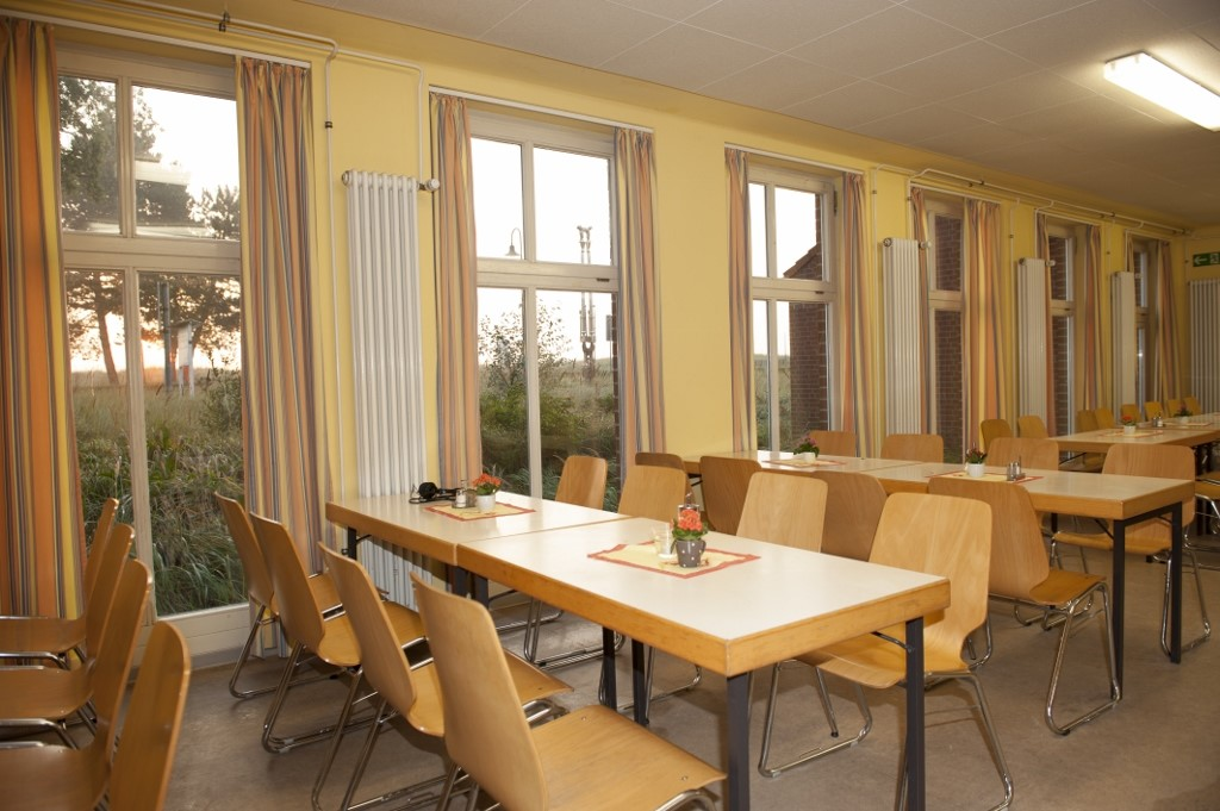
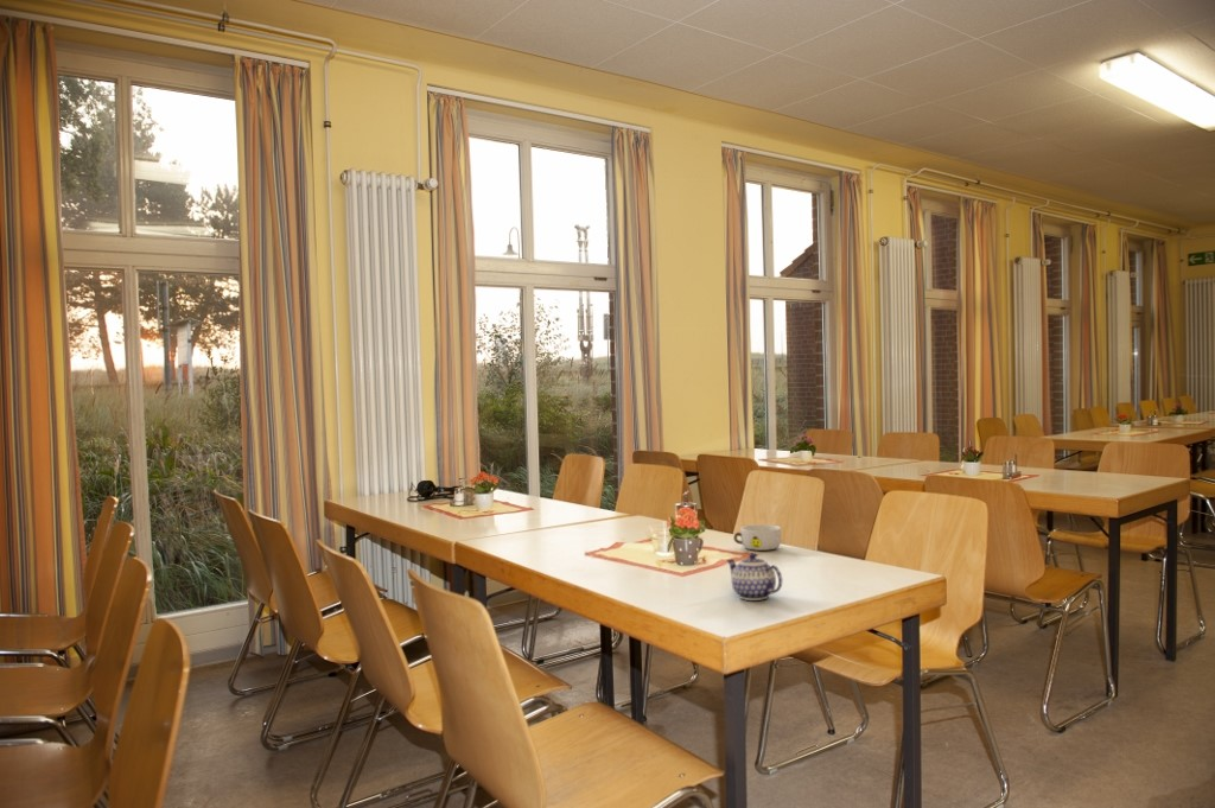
+ teapot (752, 574)
+ bowl (757, 537)
